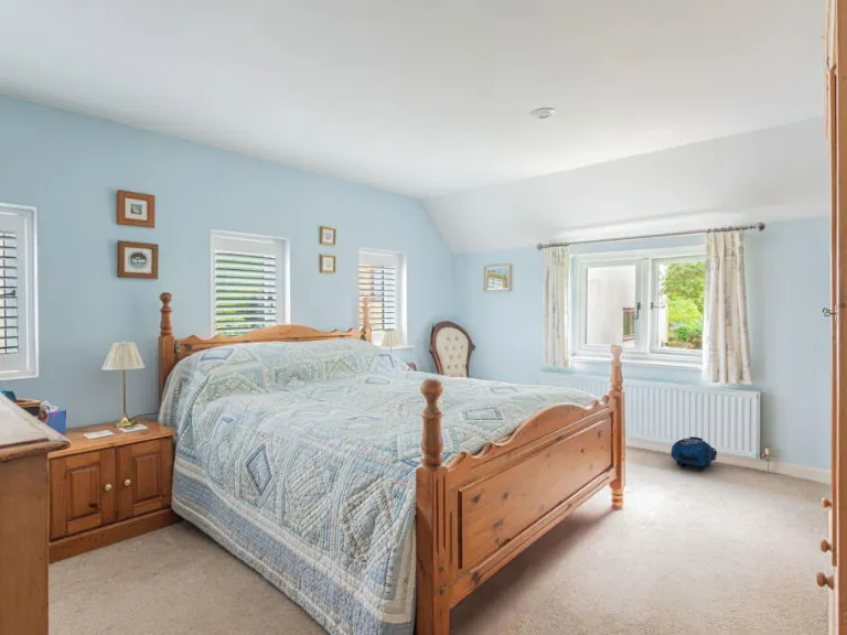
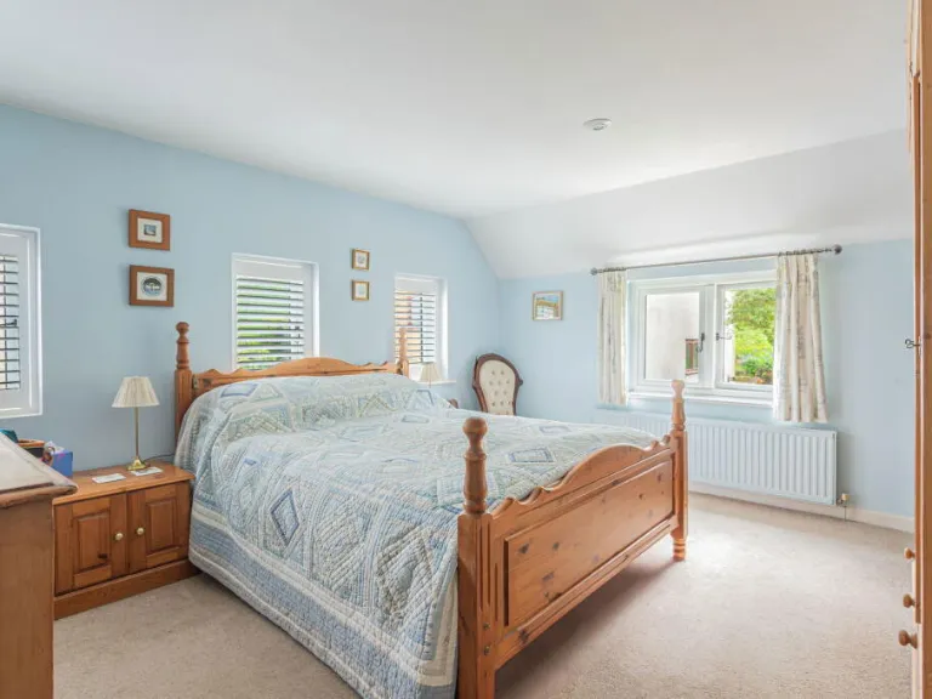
- backpack (693, 452)
